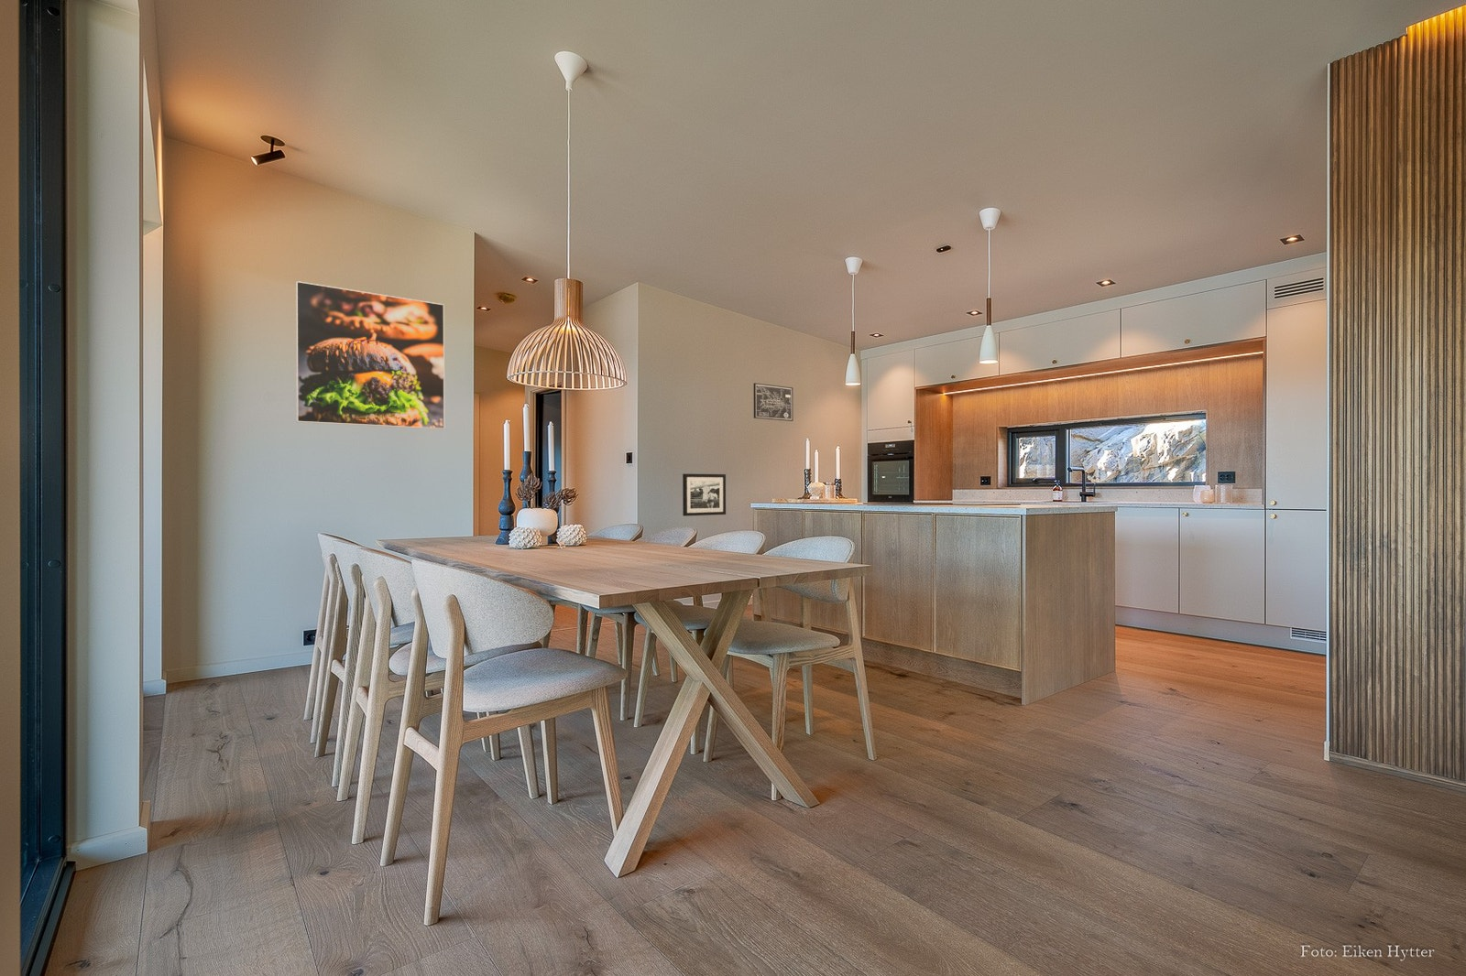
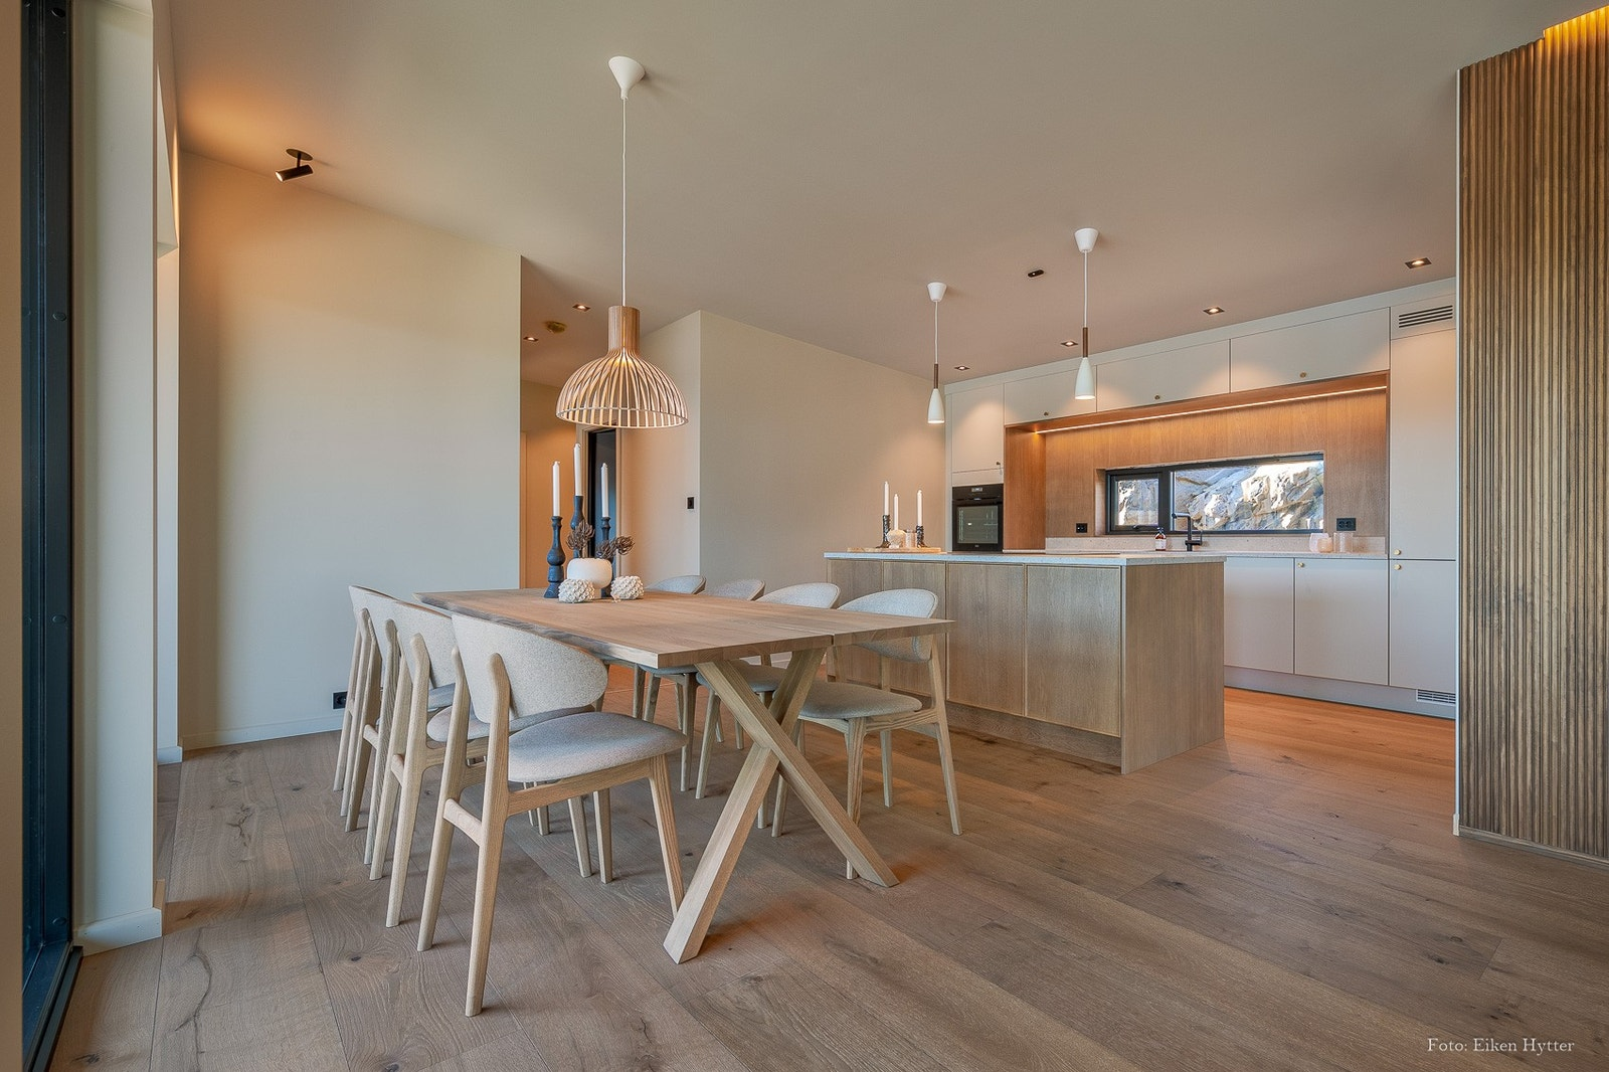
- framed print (374, 359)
- wall art (773, 402)
- picture frame (704, 495)
